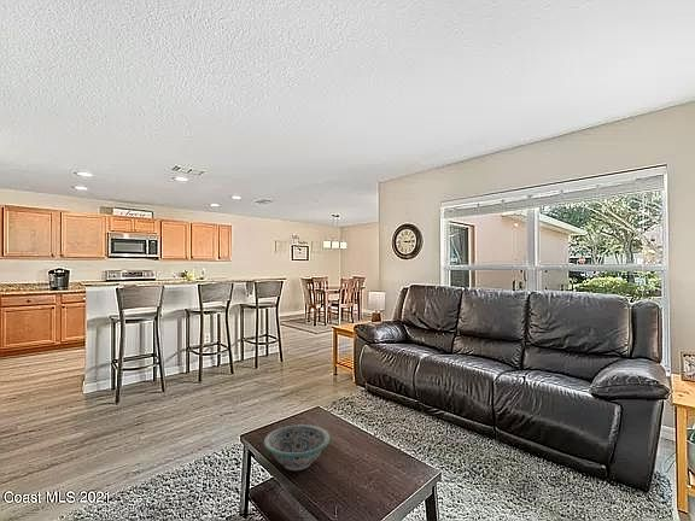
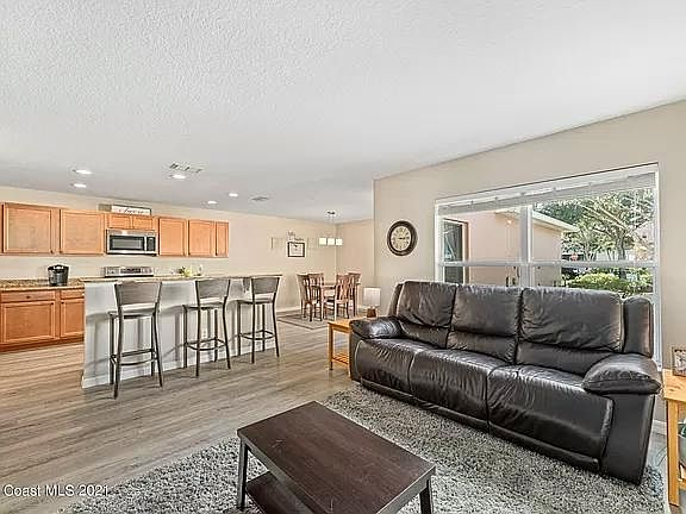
- decorative bowl (297, 450)
